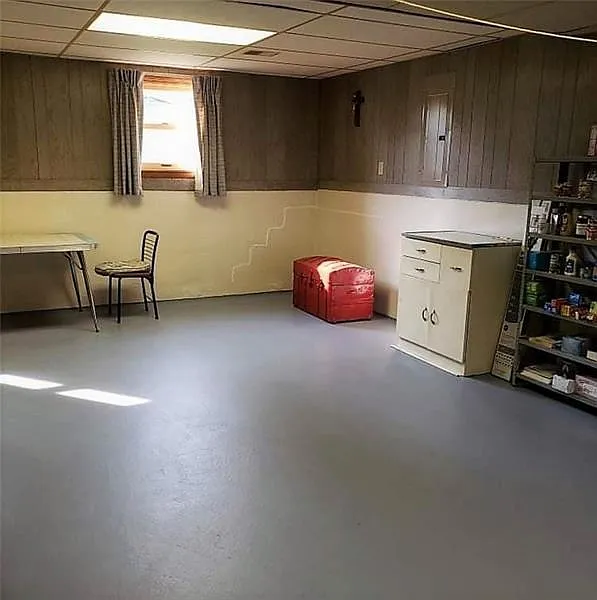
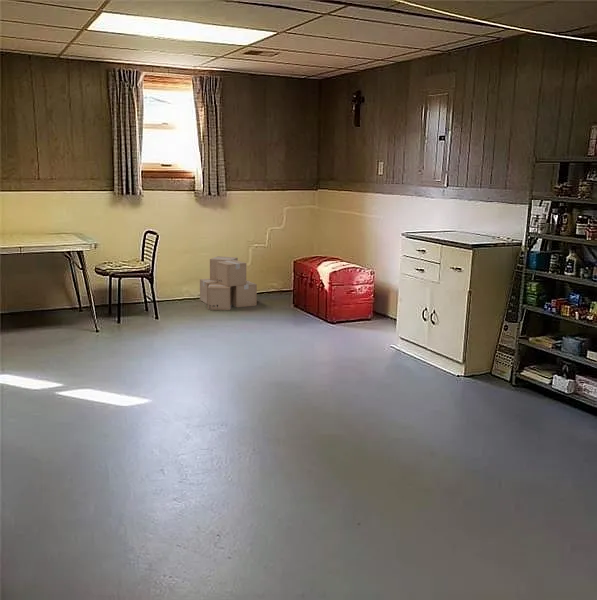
+ cardboard box (225, 282)
